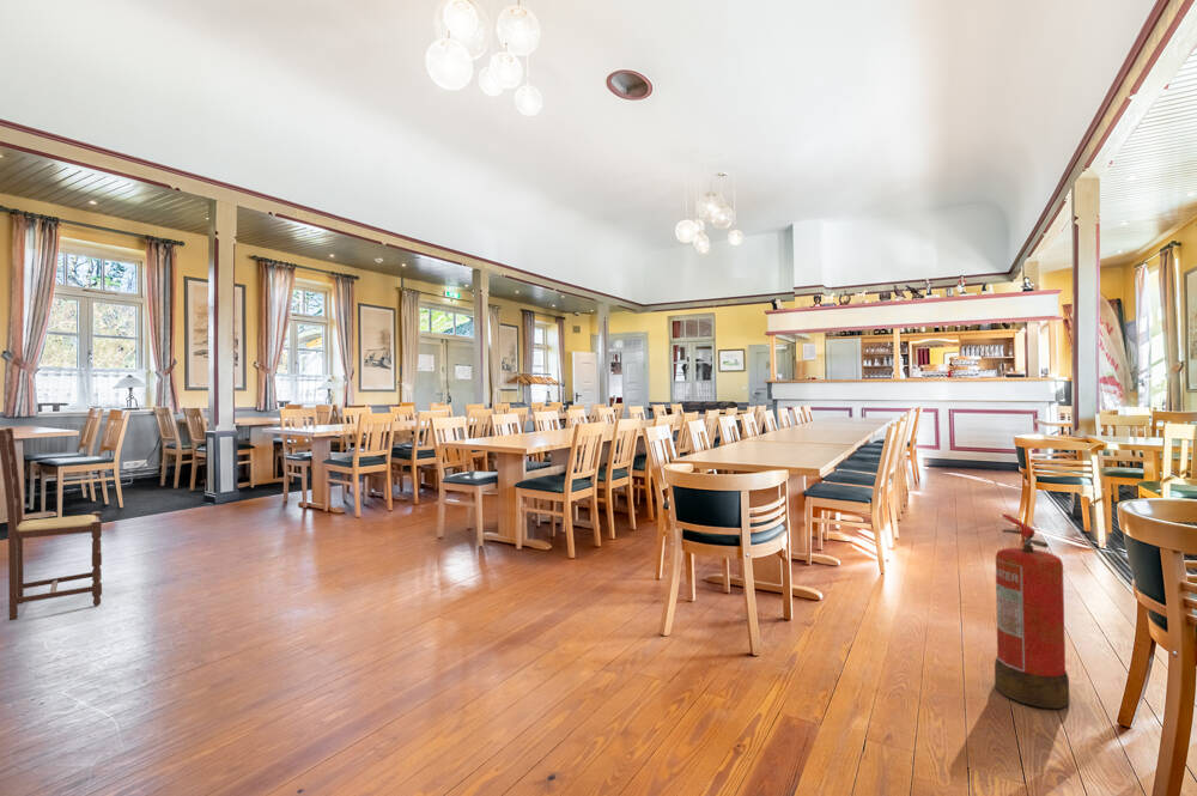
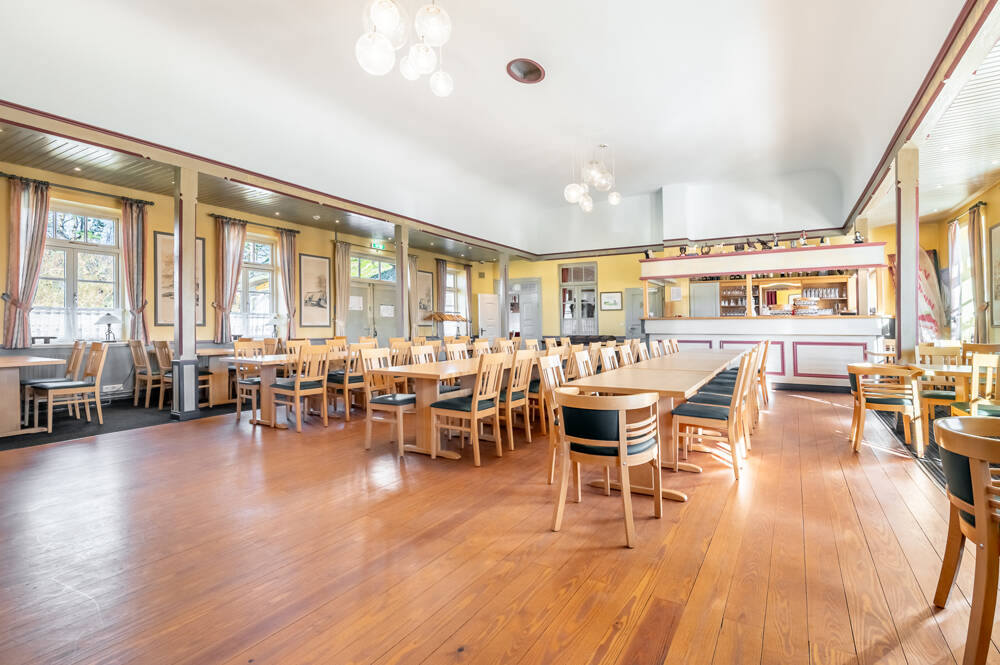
- dining chair (56, 517)
- fire extinguisher (1028, 606)
